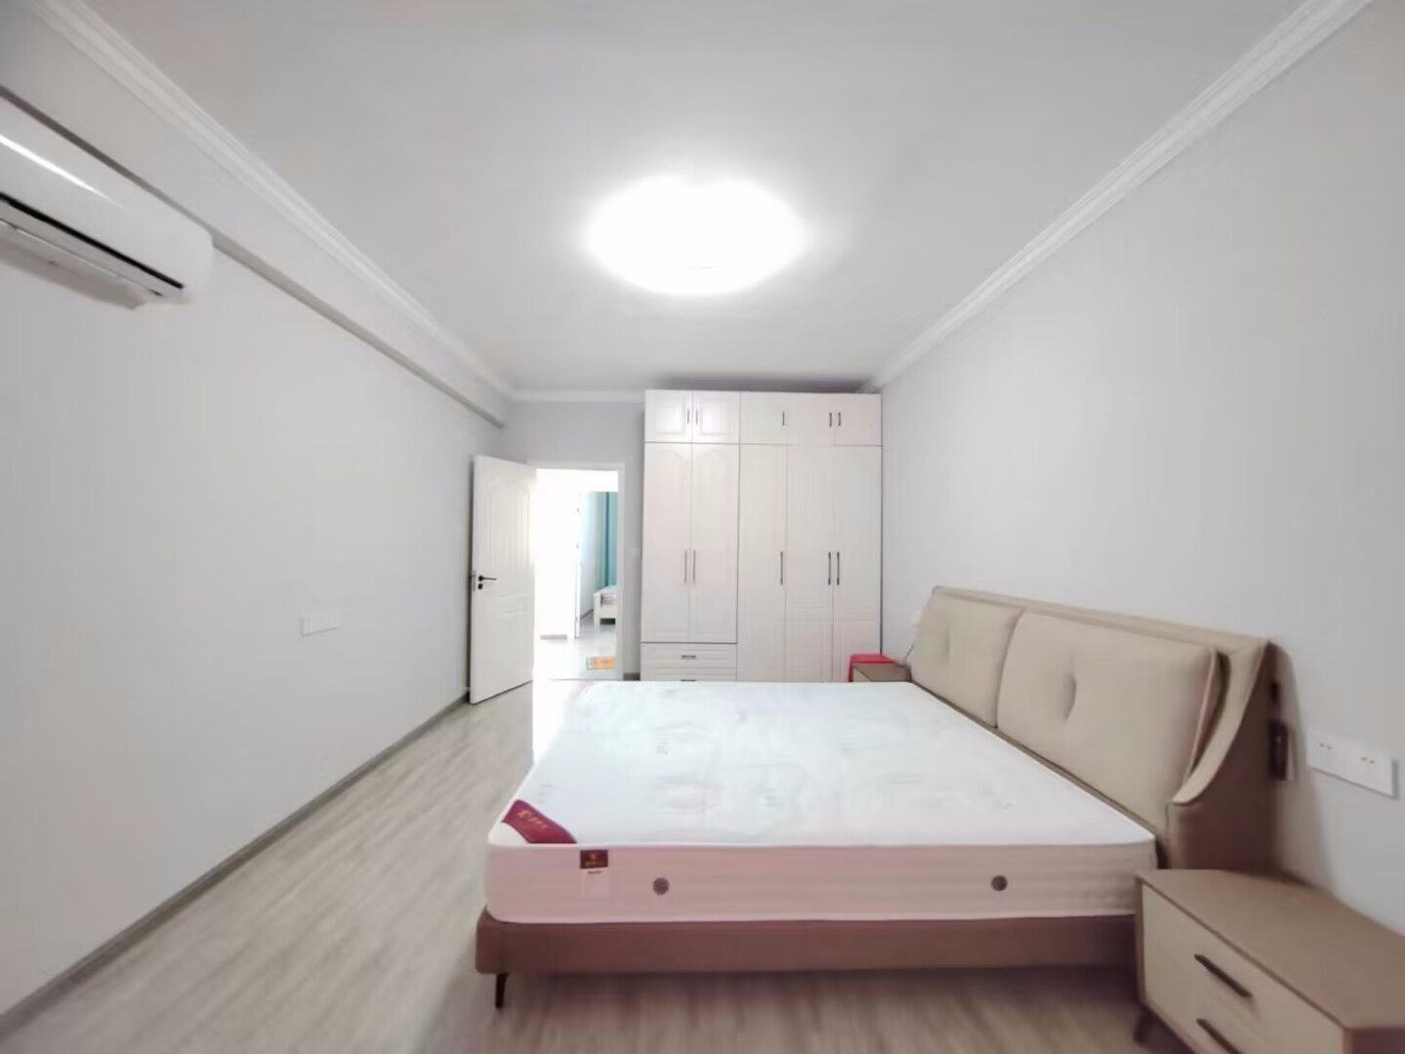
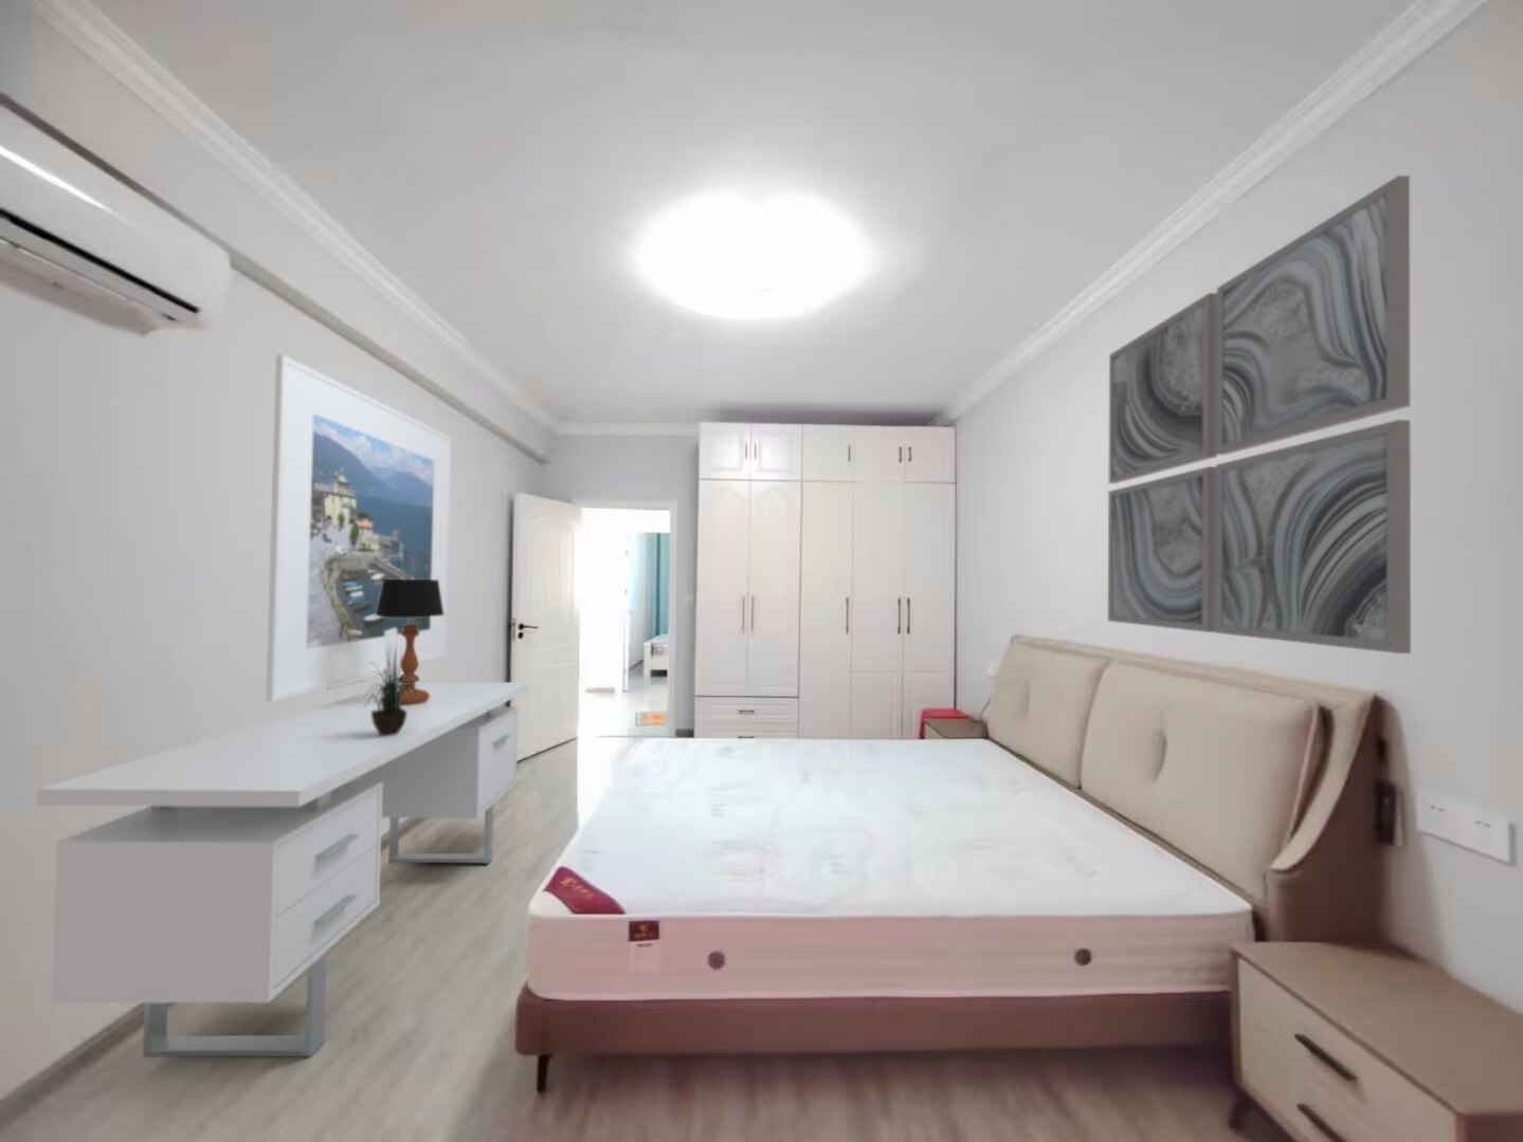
+ wall art (1215, 457)
+ potted plant (392, 678)
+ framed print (379, 539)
+ desk (366, 824)
+ table lamp (409, 639)
